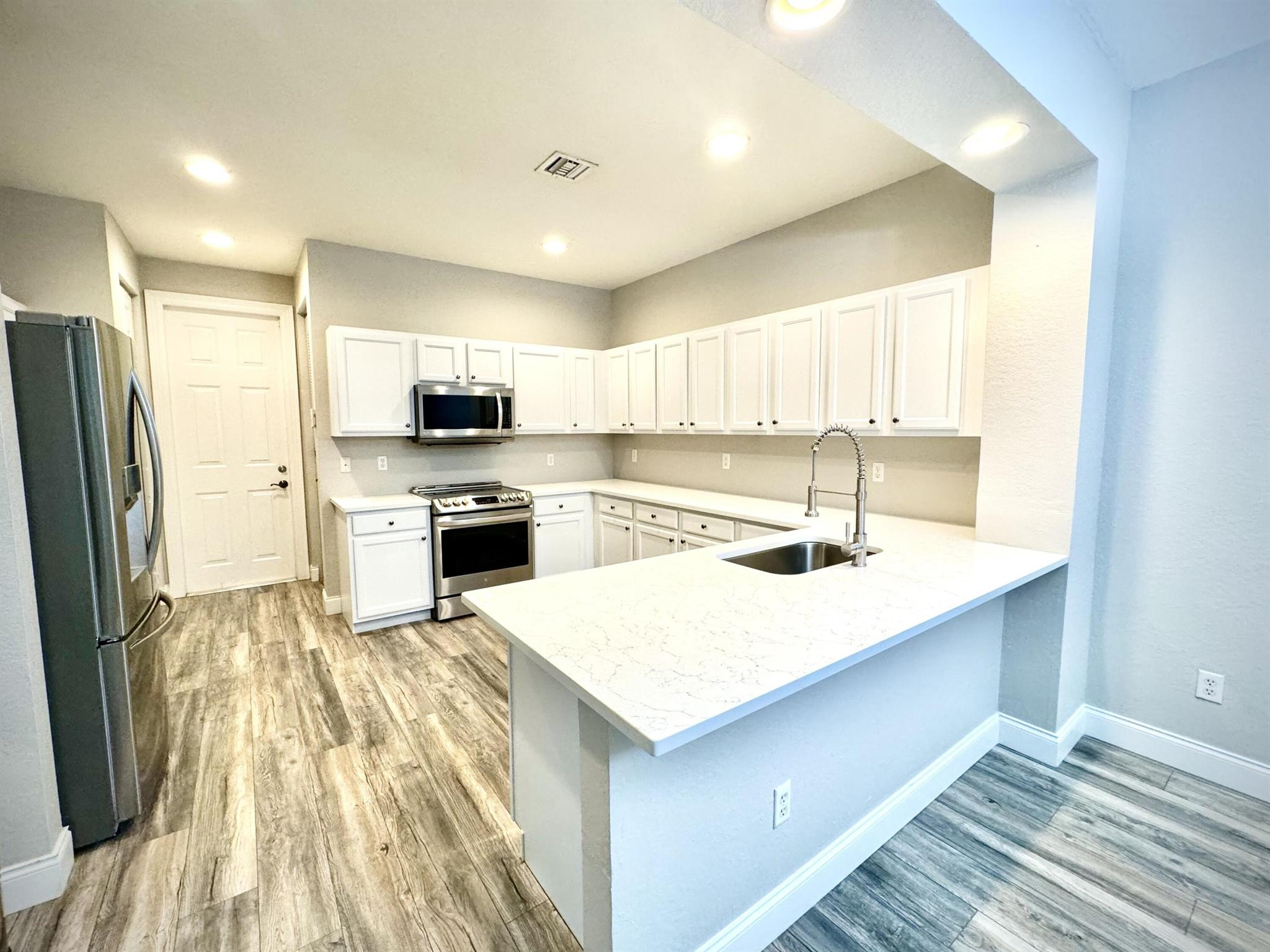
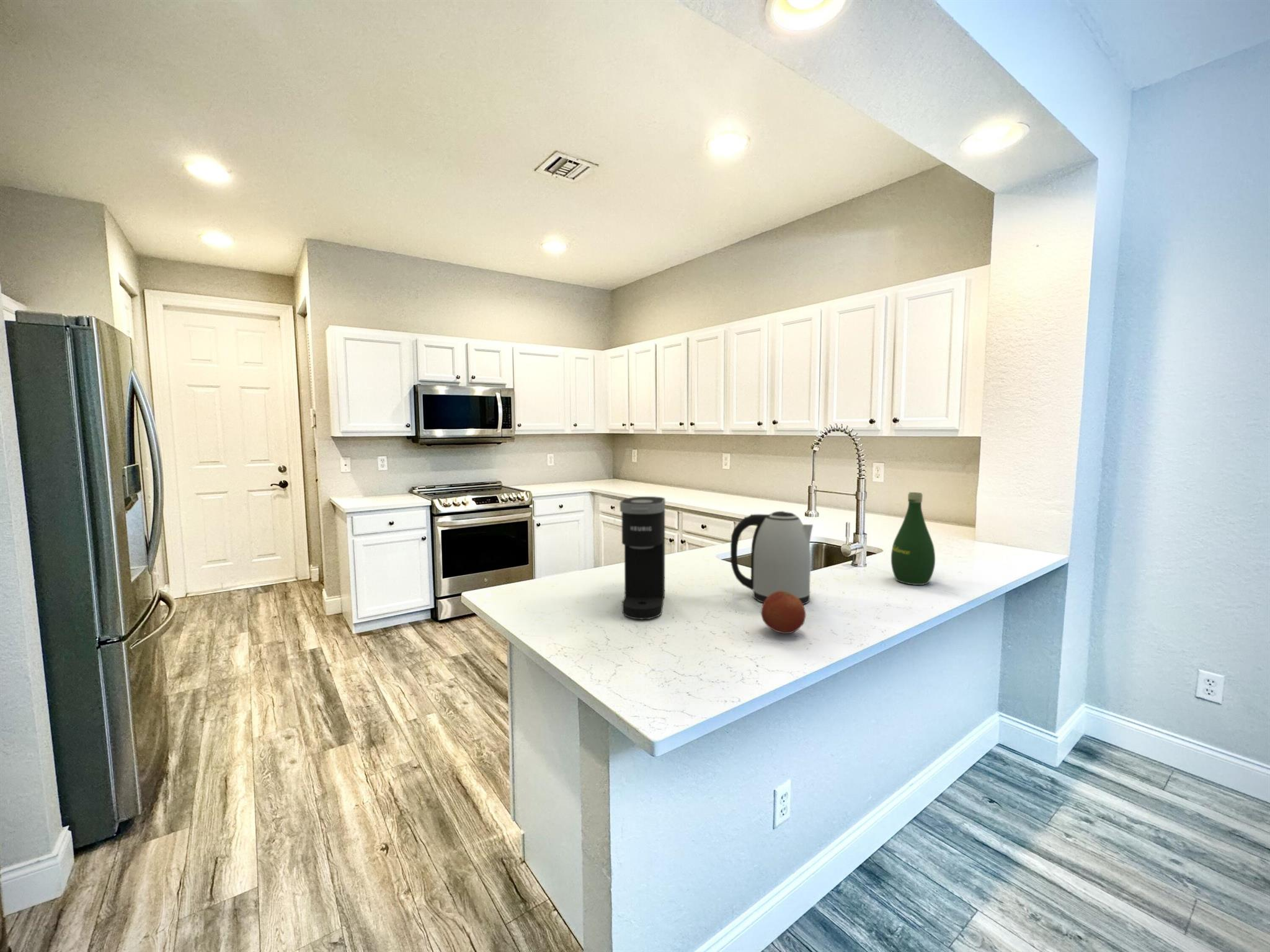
+ fruit (783, 611)
+ bottle (913, 537)
+ coffee maker (644, 551)
+ kettle (770, 554)
